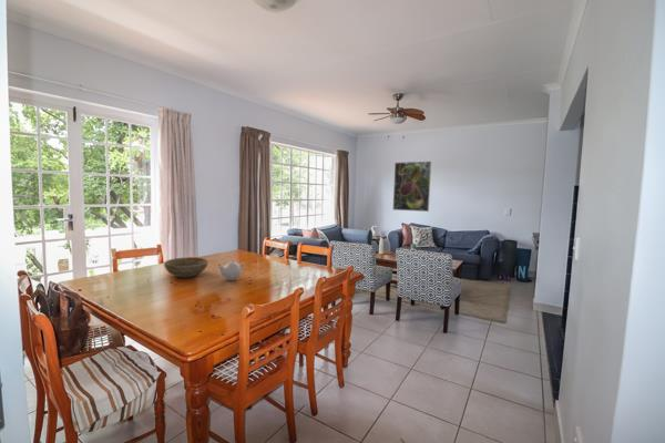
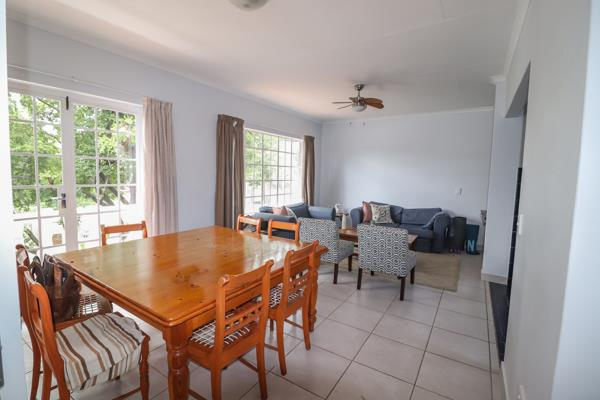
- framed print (411, 186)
- bowl (186, 267)
- teapot (232, 269)
